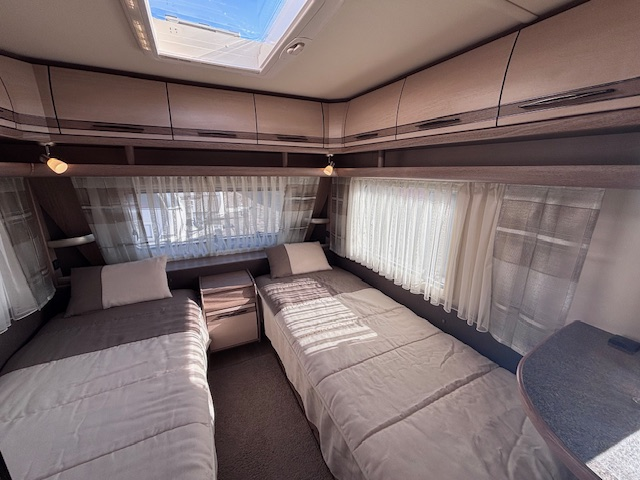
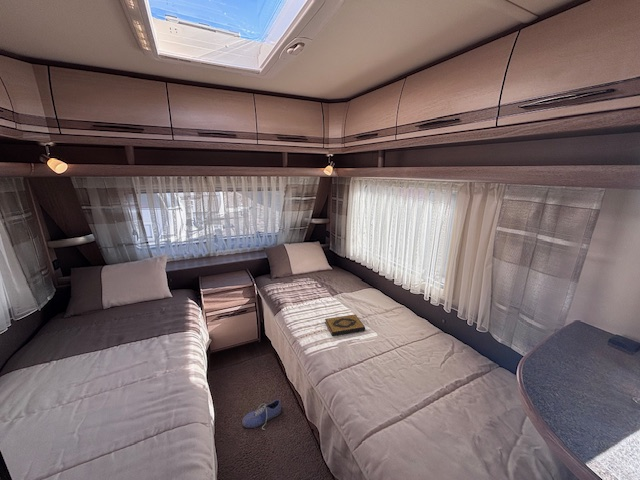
+ hardback book (344, 324)
+ shoe (262, 412)
